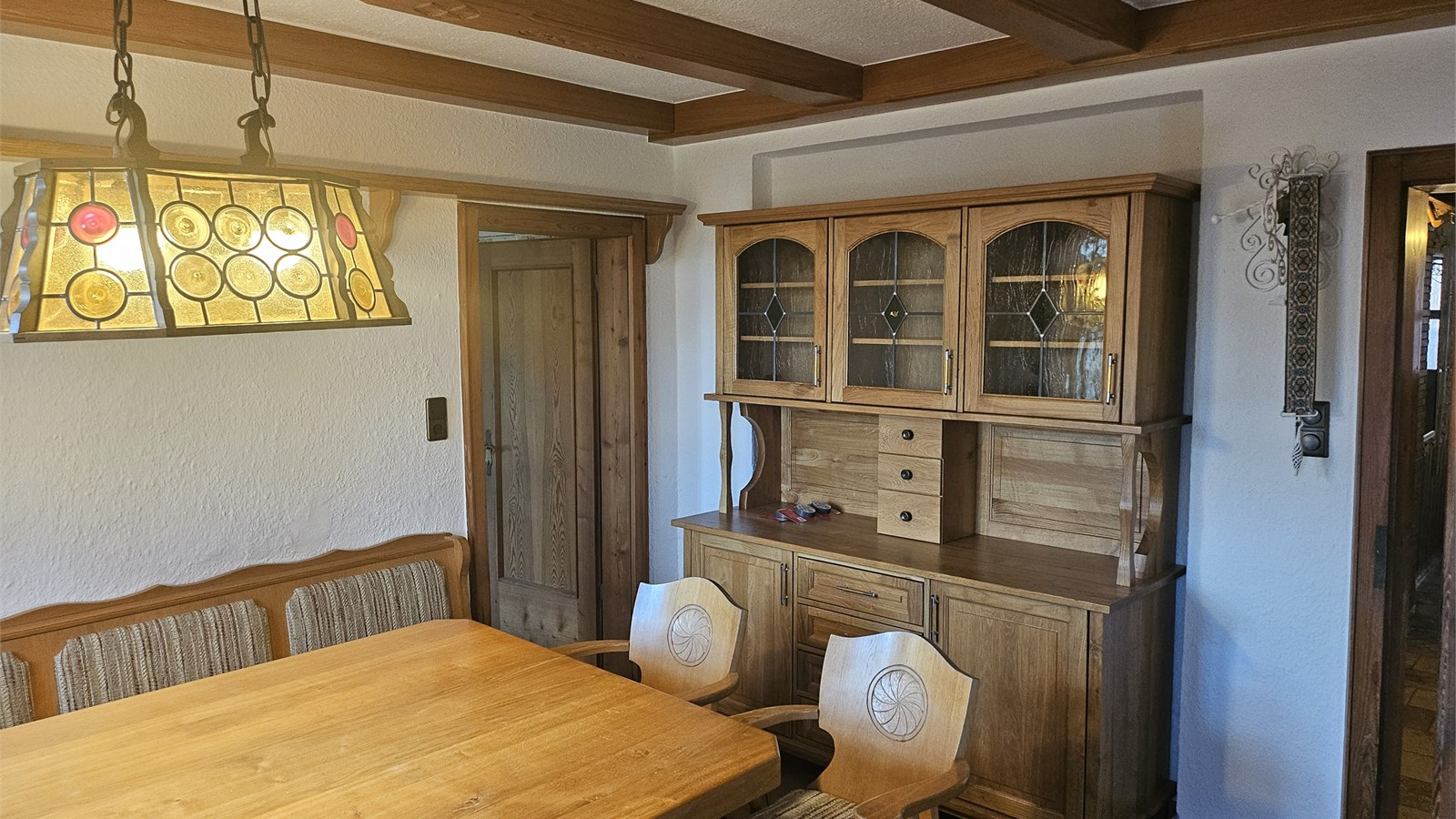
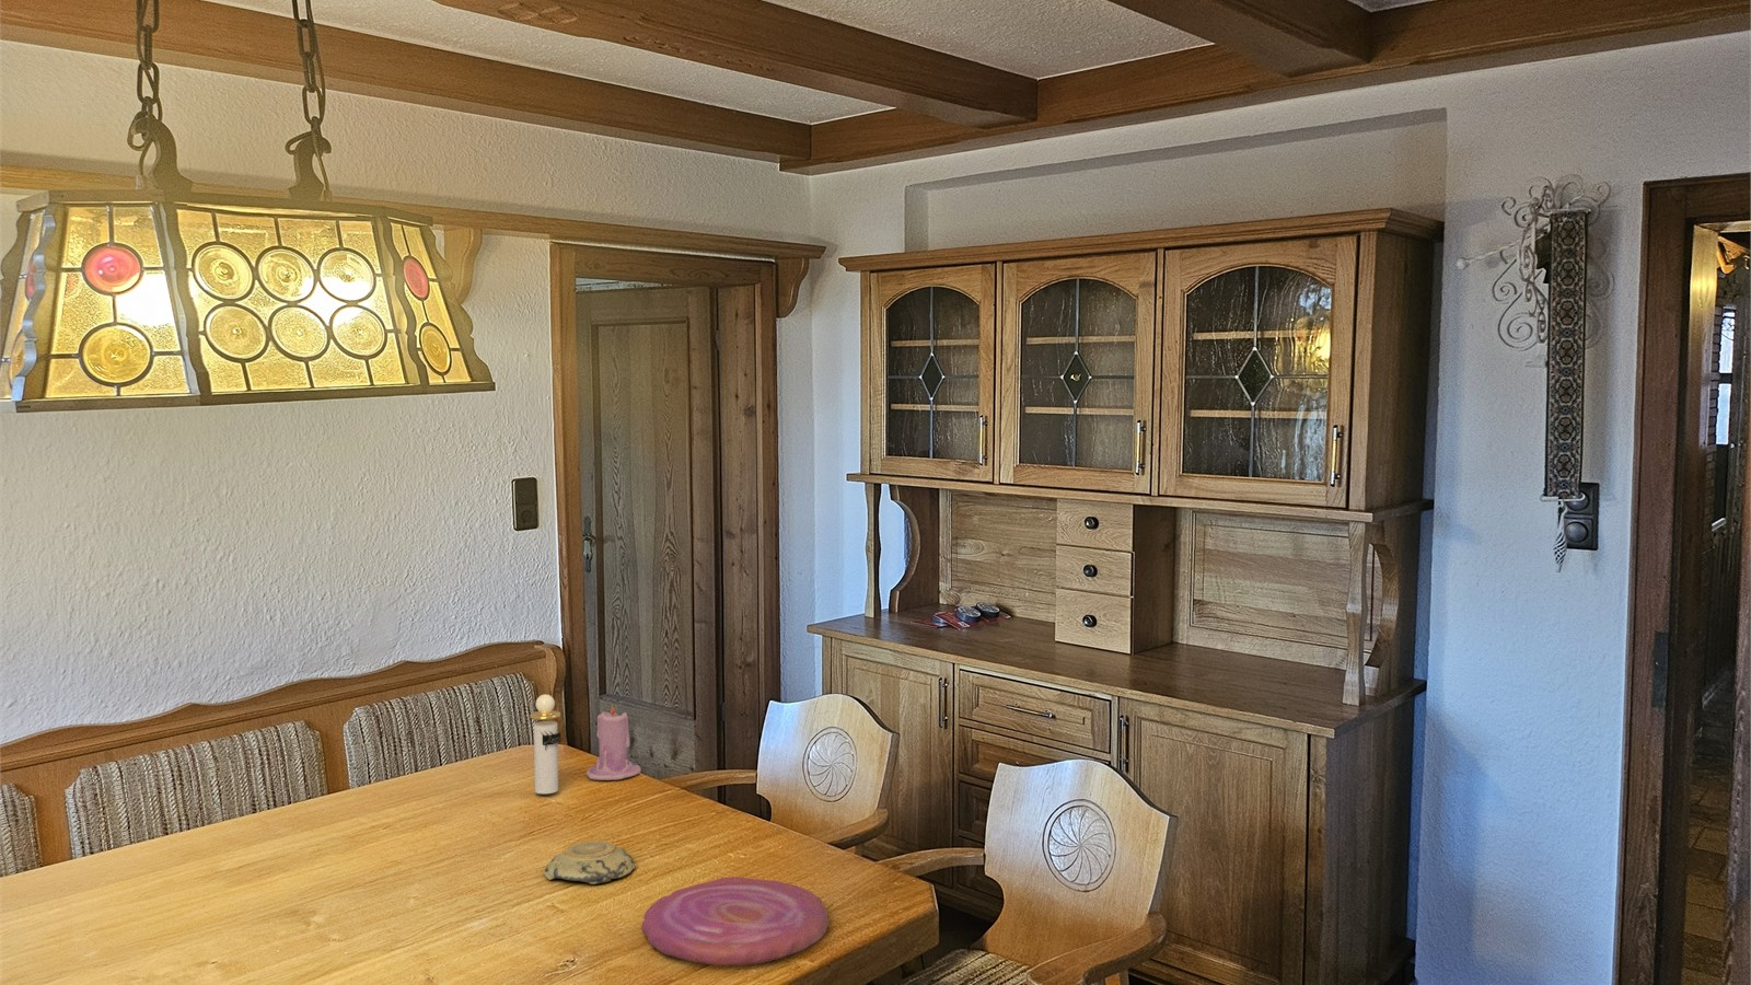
+ candle (612, 737)
+ decorative bowl (589, 858)
+ perfume bottle (545, 744)
+ plate (736, 918)
